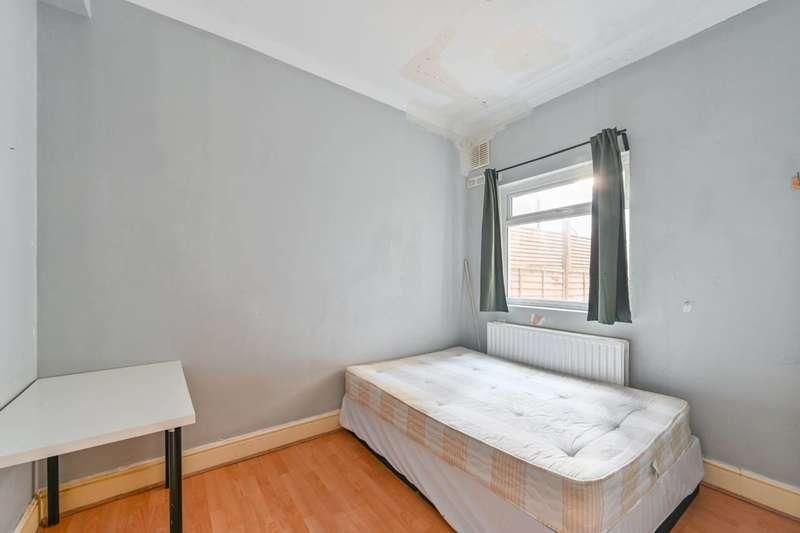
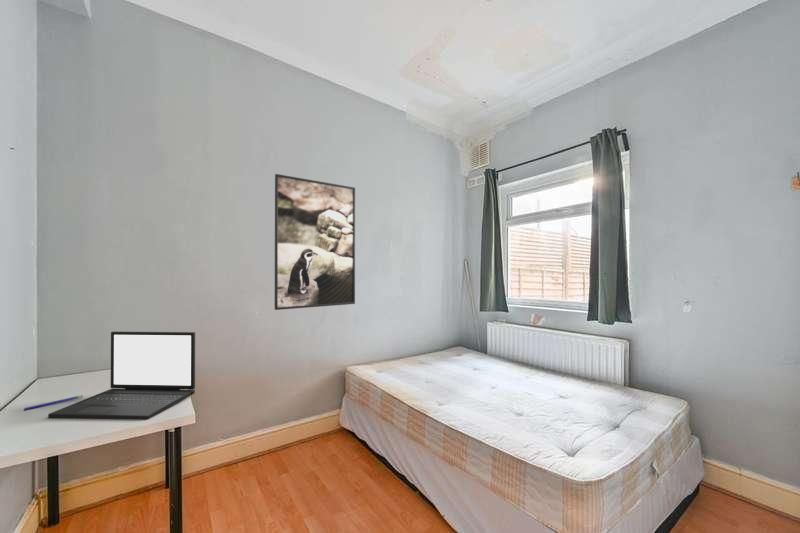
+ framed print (317, 244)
+ pen (54, 402)
+ laptop (128, 371)
